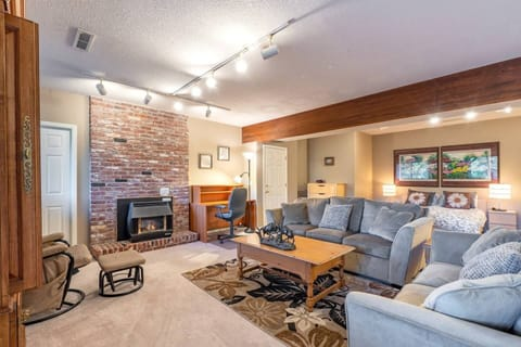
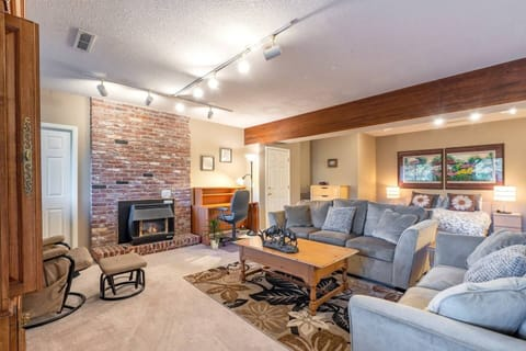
+ indoor plant (214, 231)
